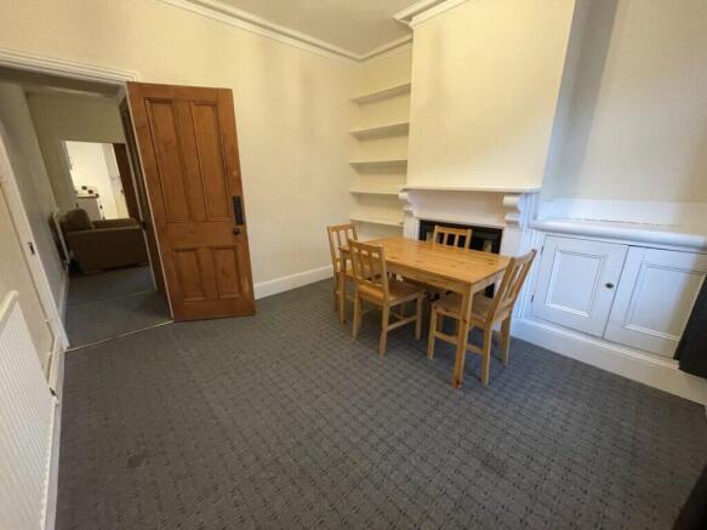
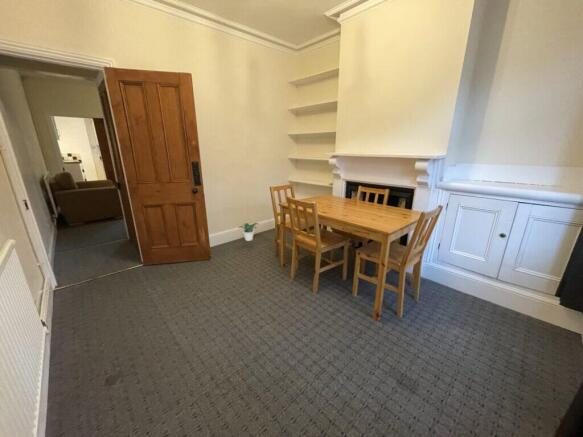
+ potted plant (250, 232)
